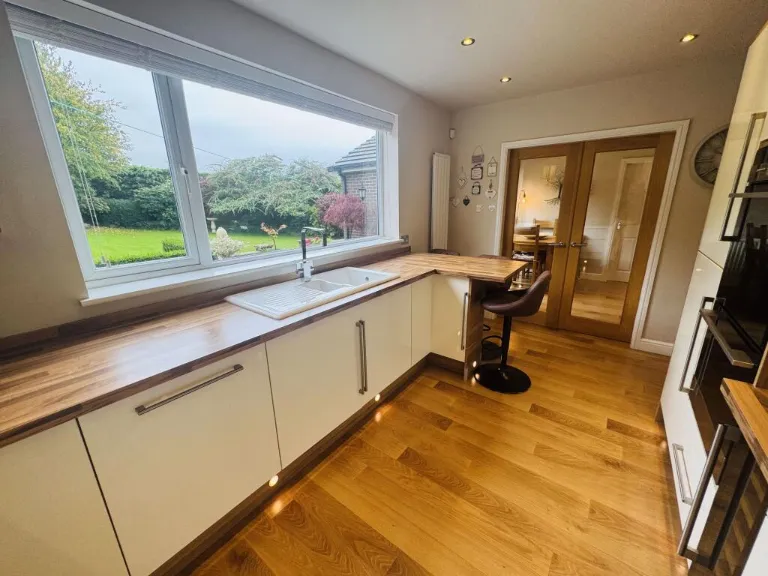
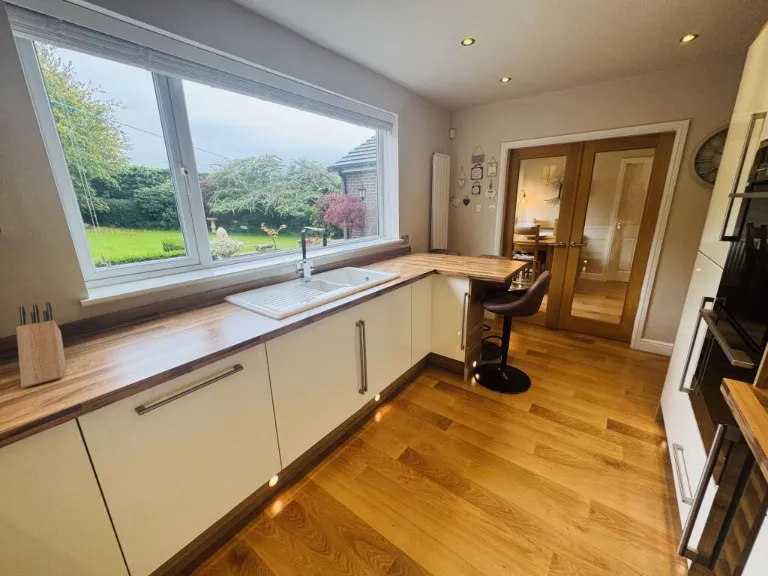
+ knife block (39, 340)
